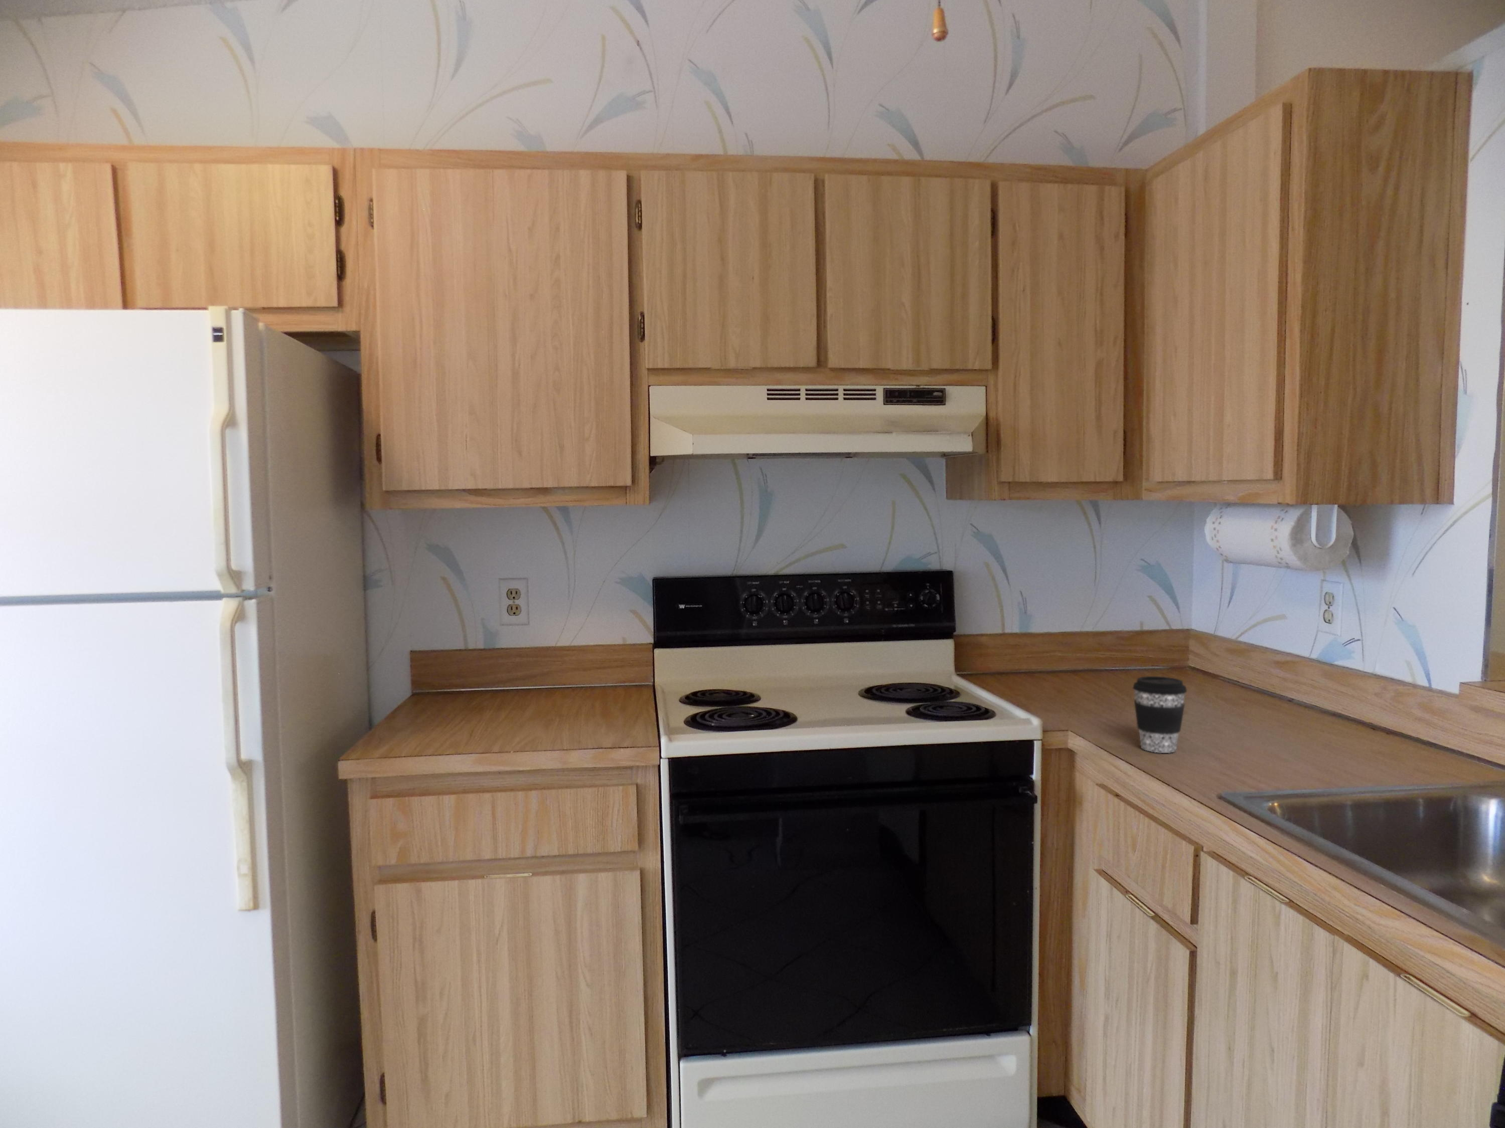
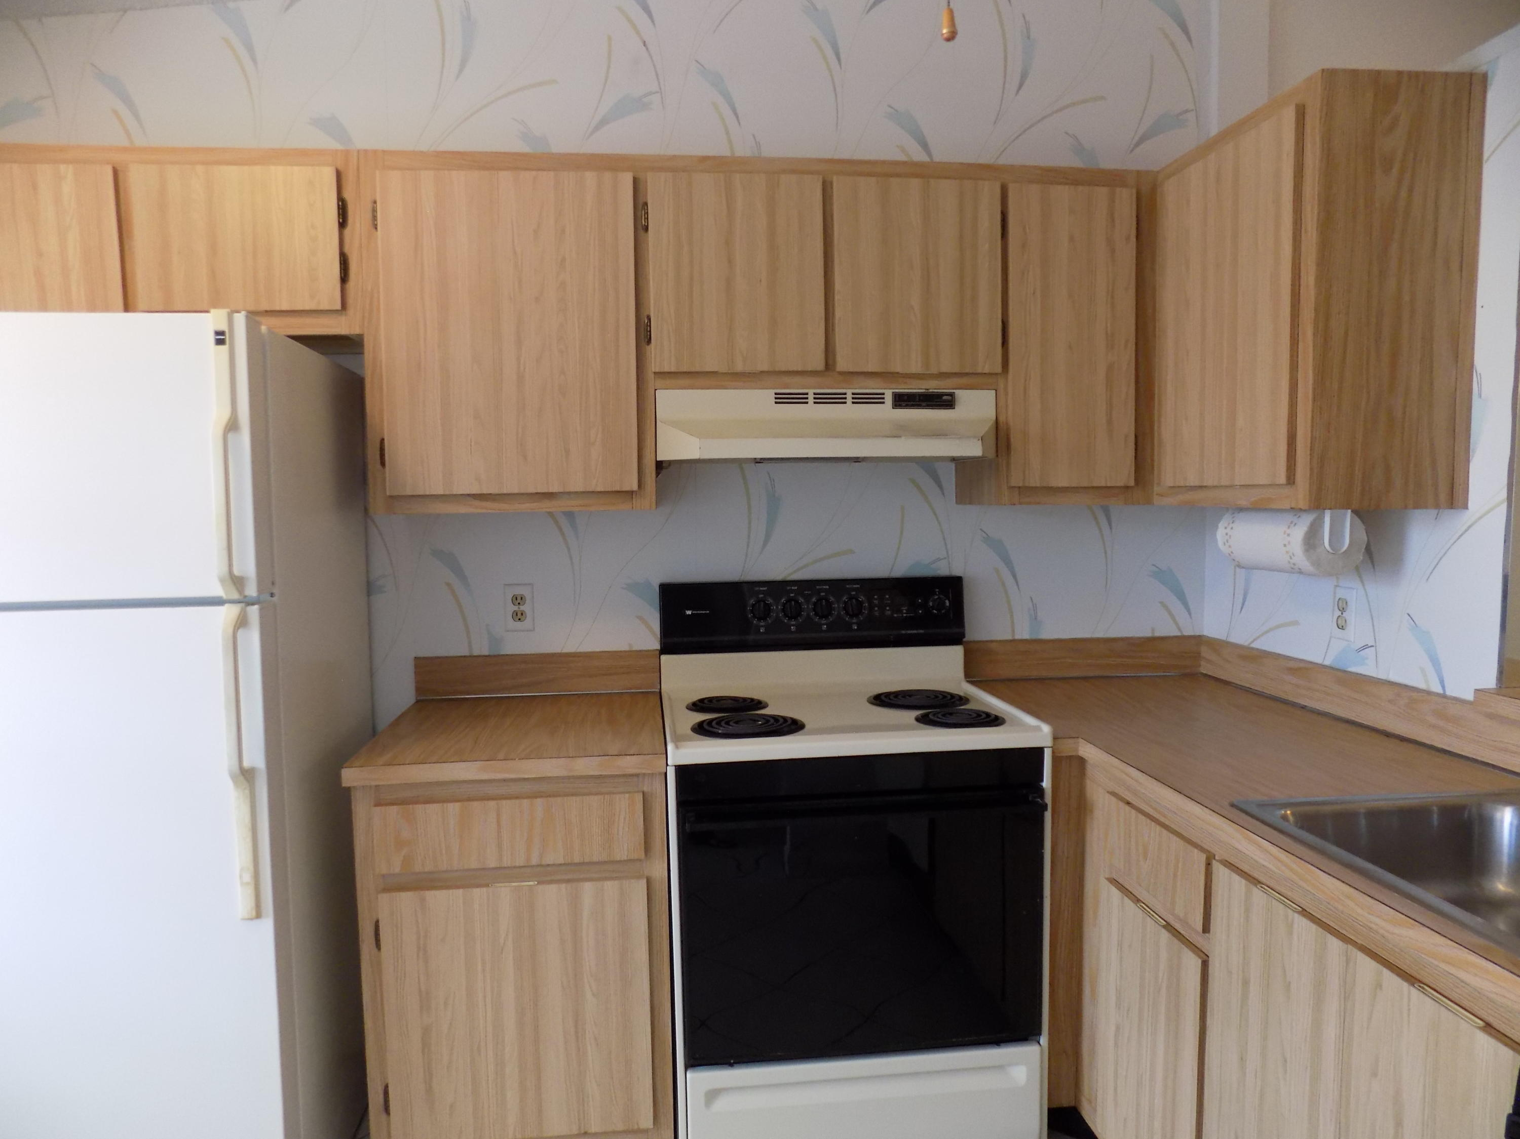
- coffee cup (1159, 714)
